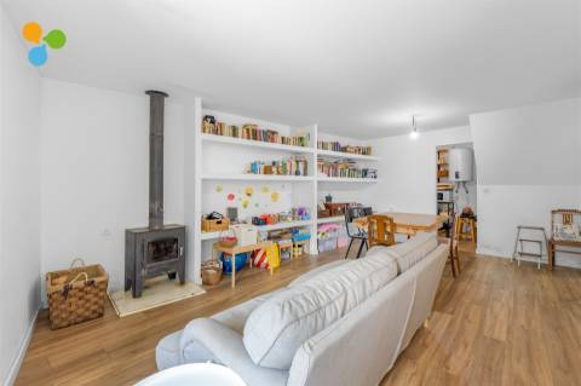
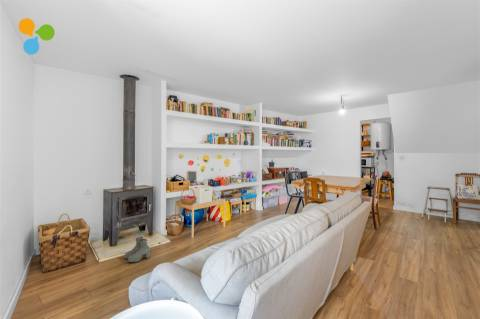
+ boots (137, 248)
